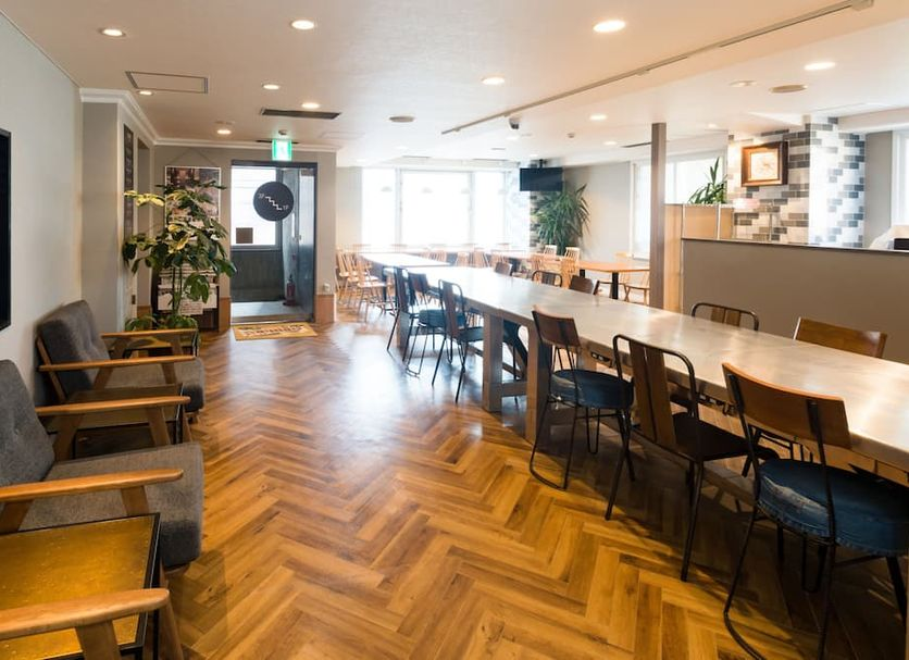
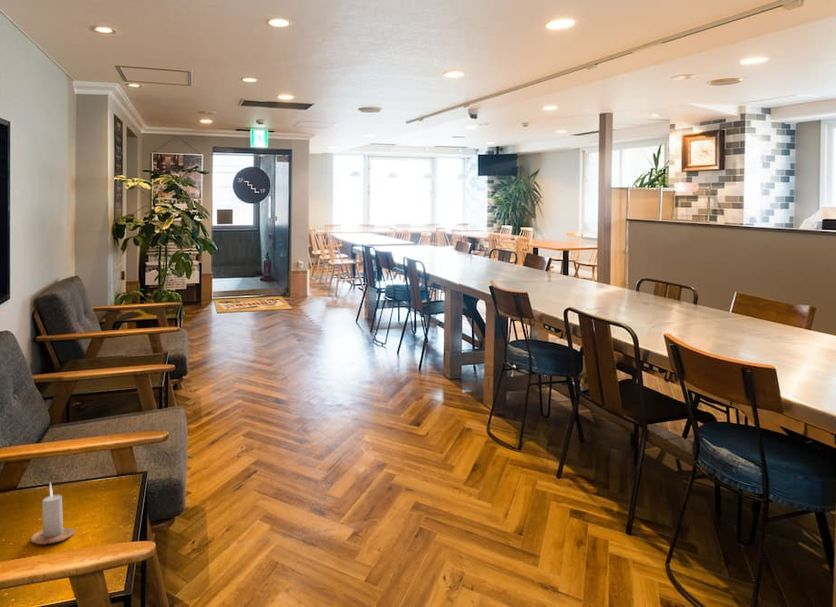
+ candle (52, 508)
